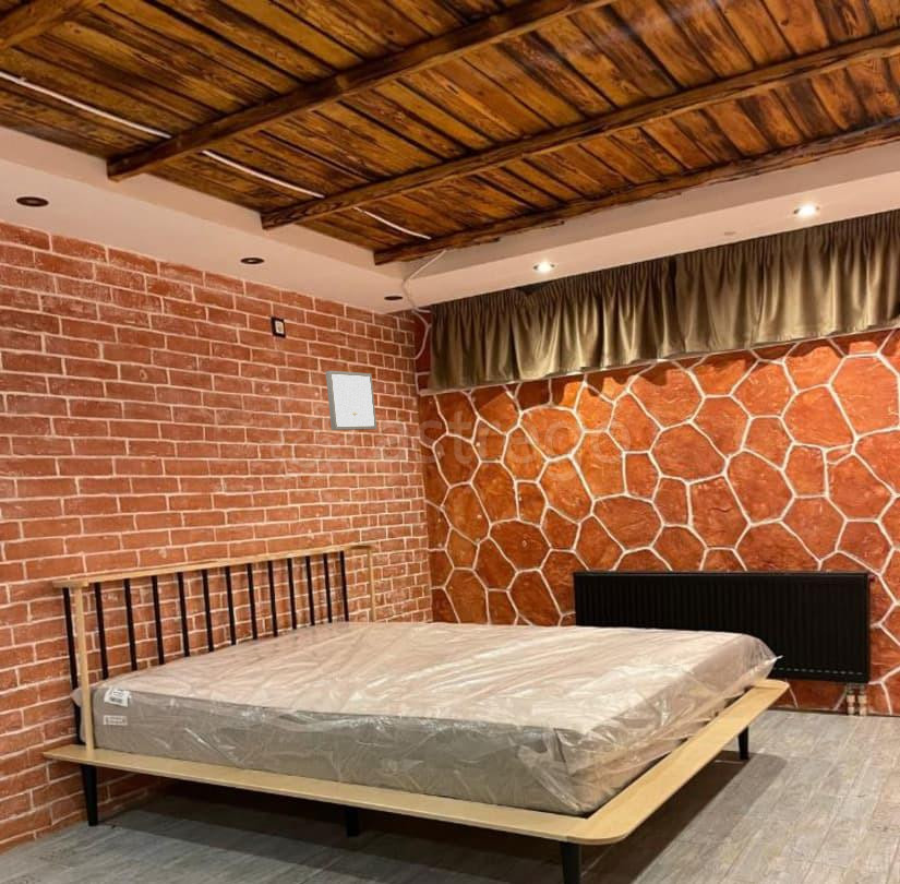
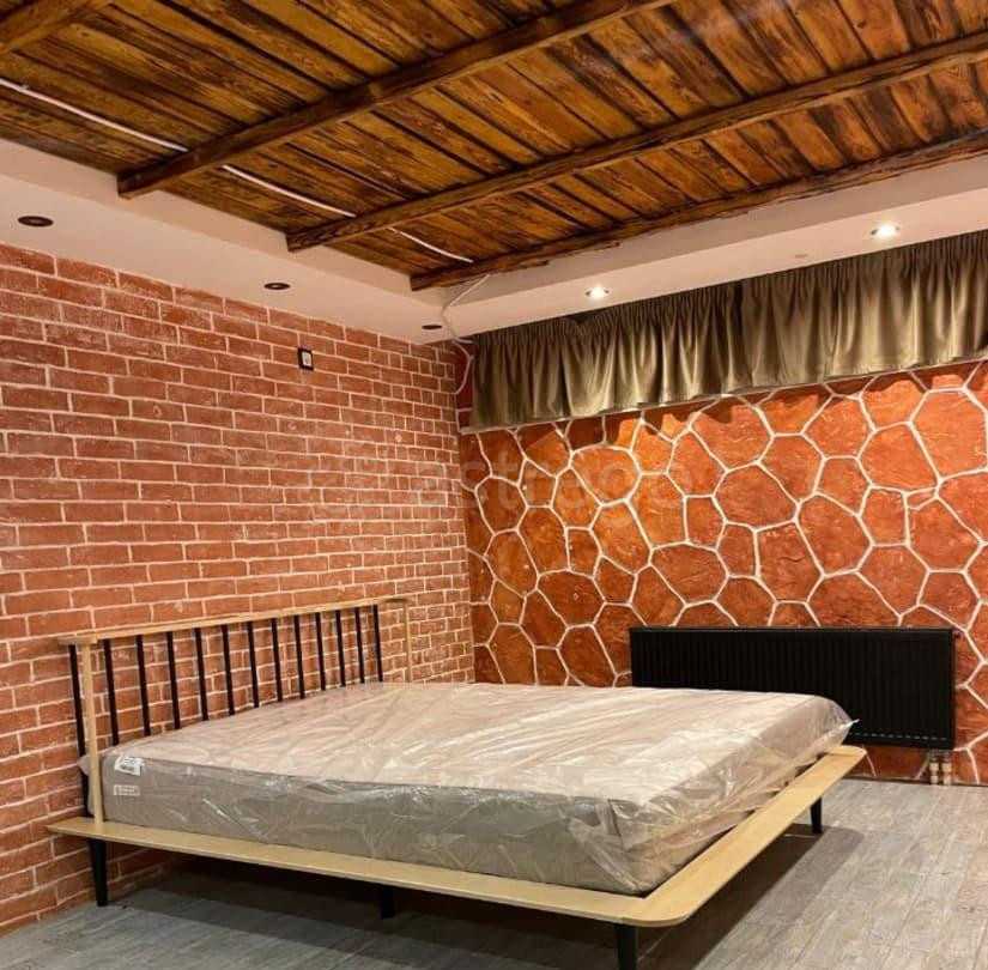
- wall art (351, 401)
